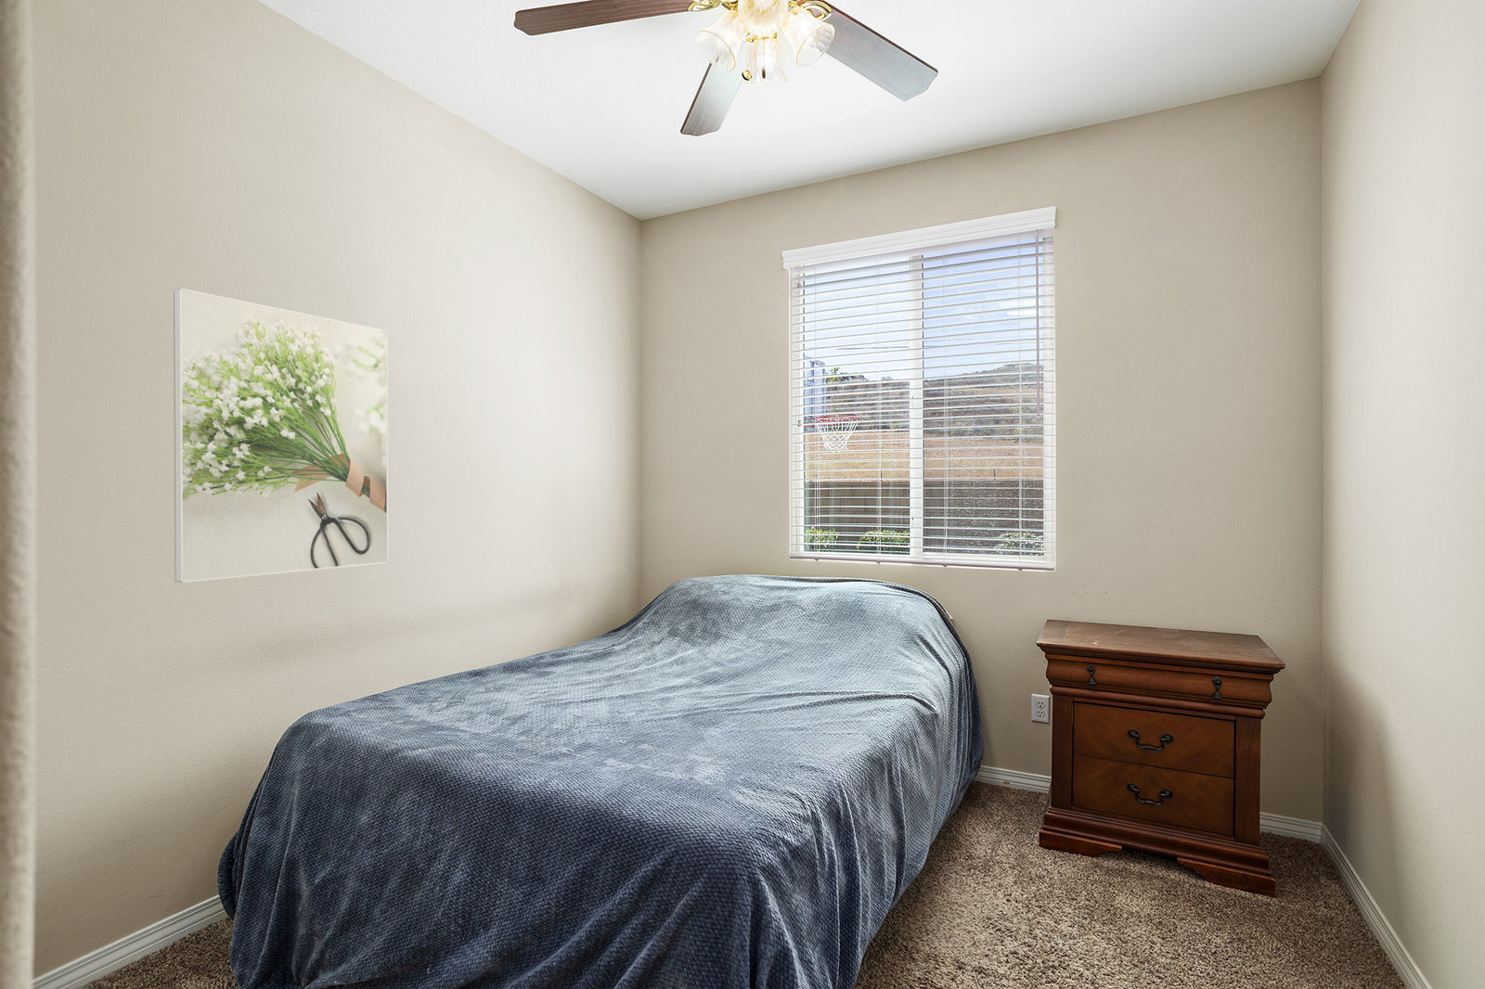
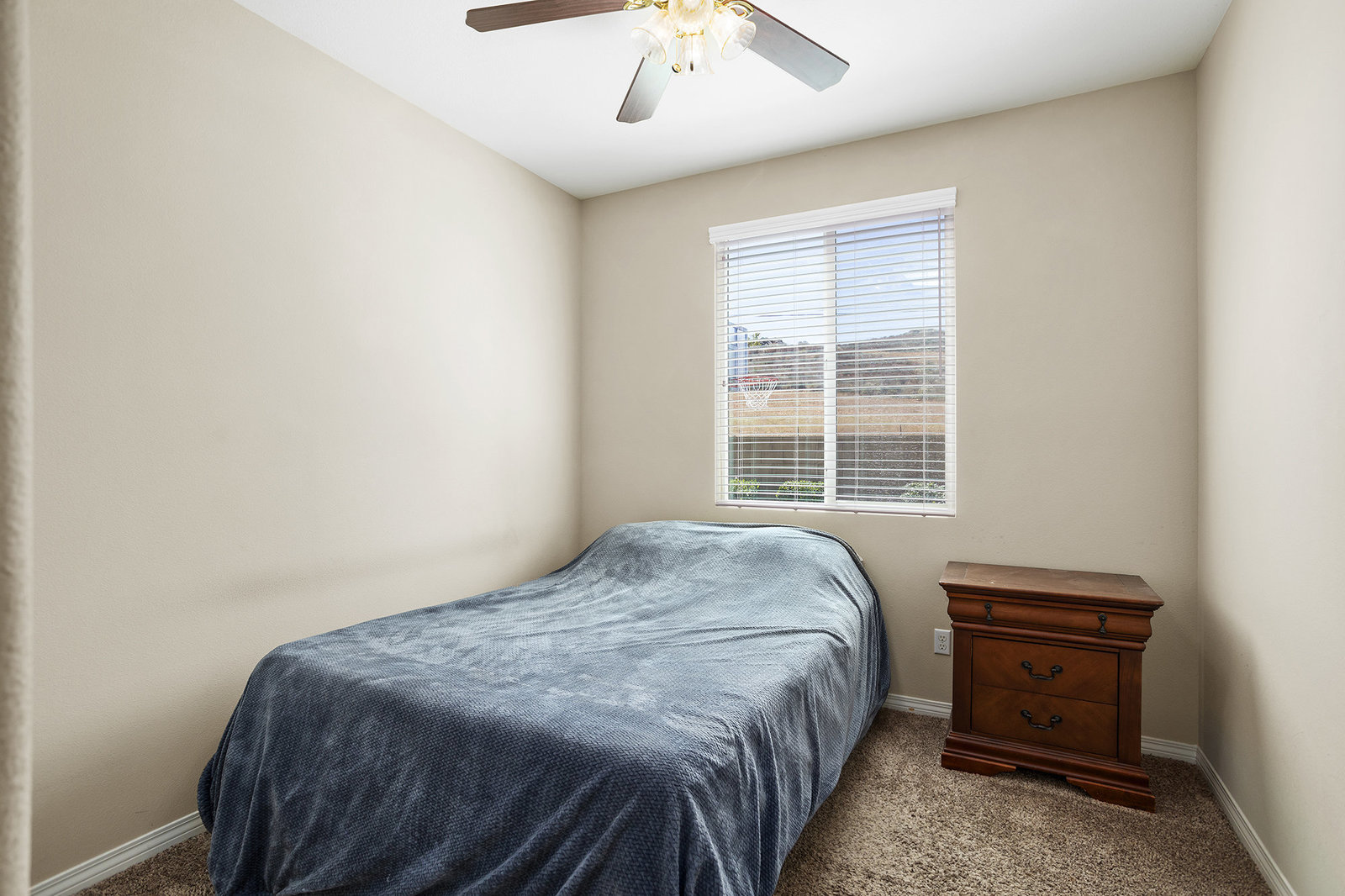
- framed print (294, 442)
